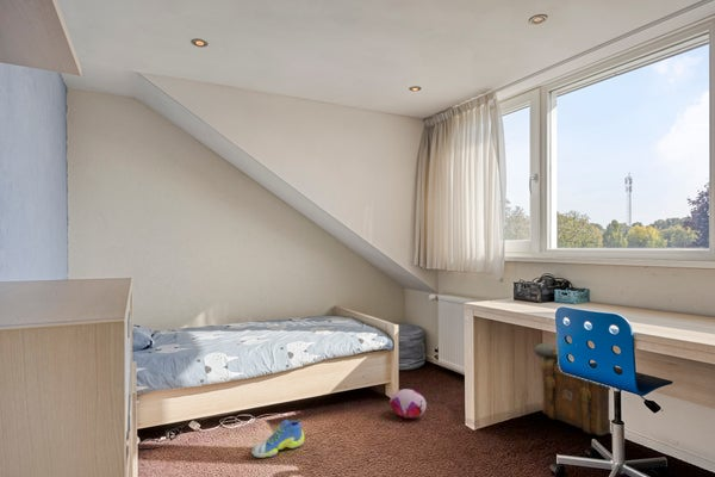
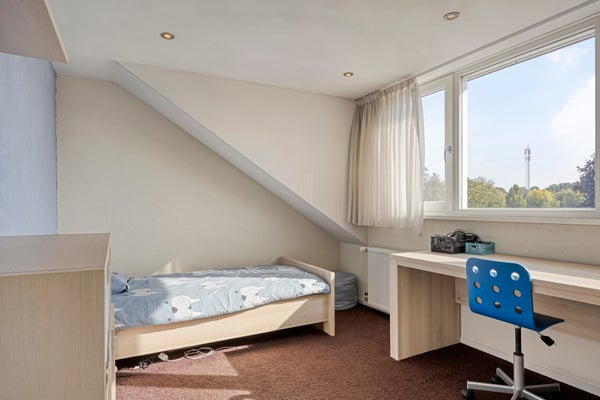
- backpack (574, 384)
- sneaker (278, 435)
- plush toy (408, 403)
